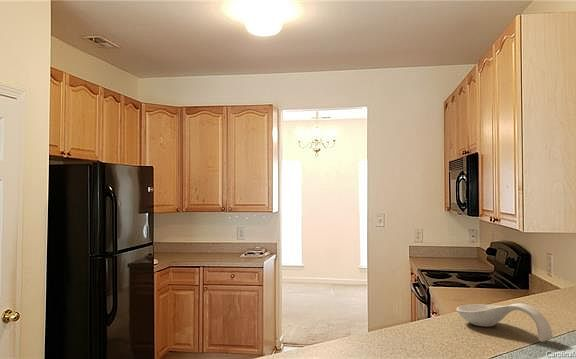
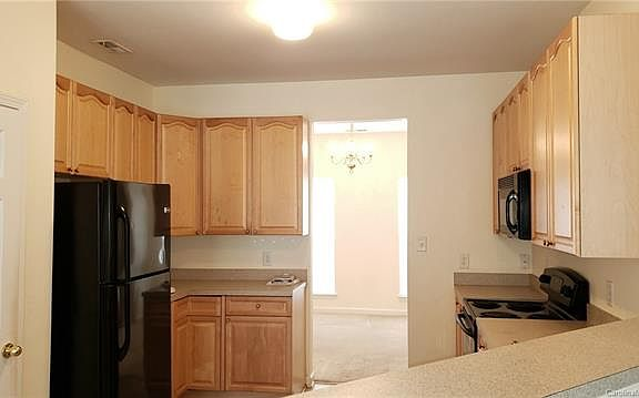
- spoon rest (501, 314)
